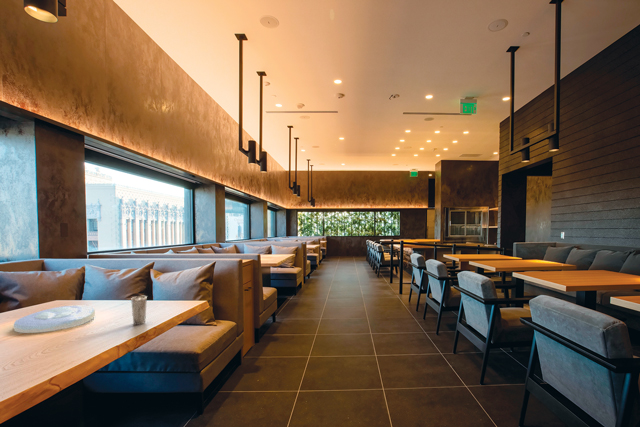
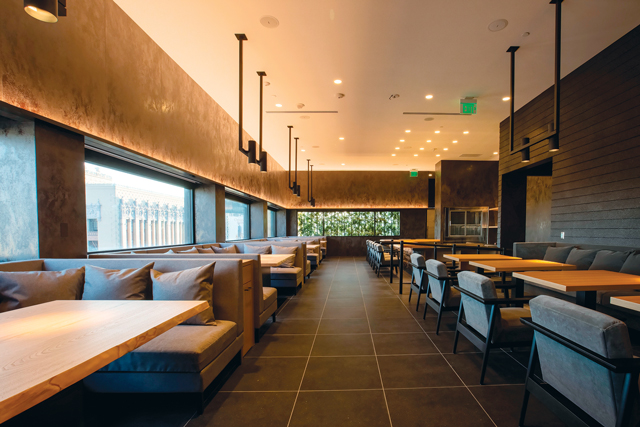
- plate (57, 316)
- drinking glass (139, 310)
